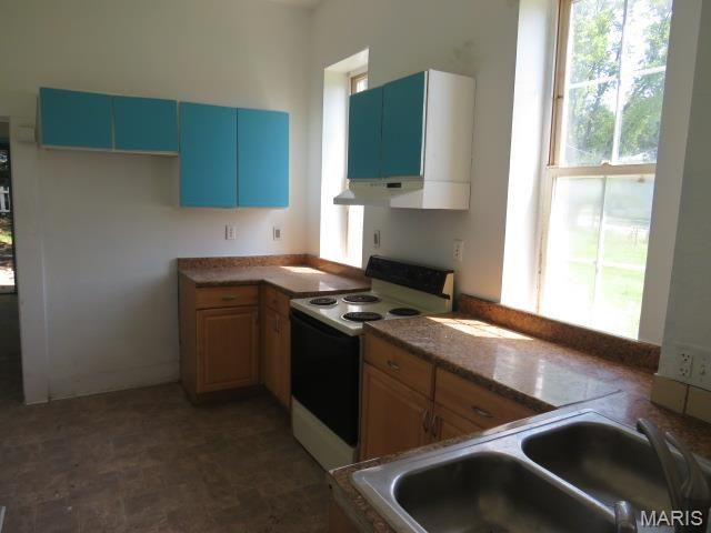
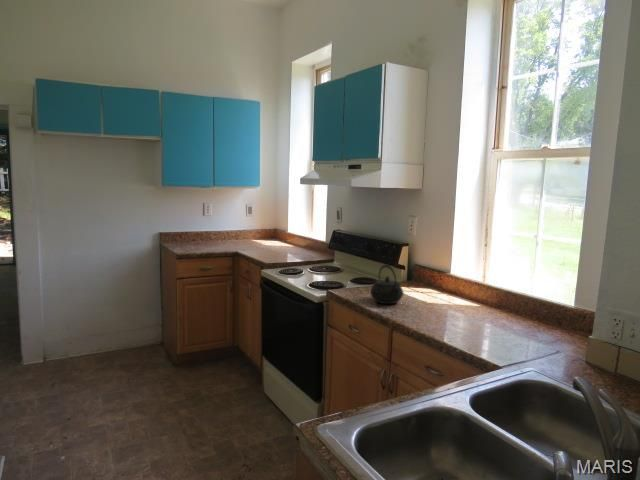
+ kettle (388, 284)
